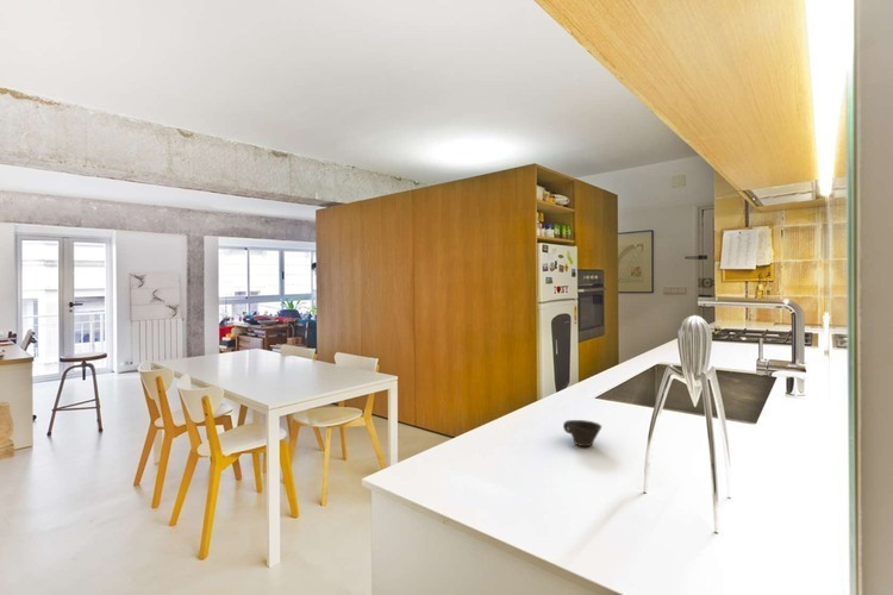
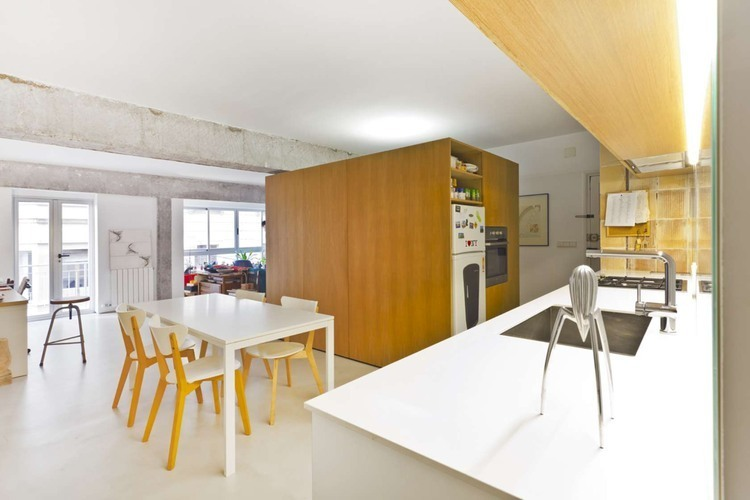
- cup (581, 432)
